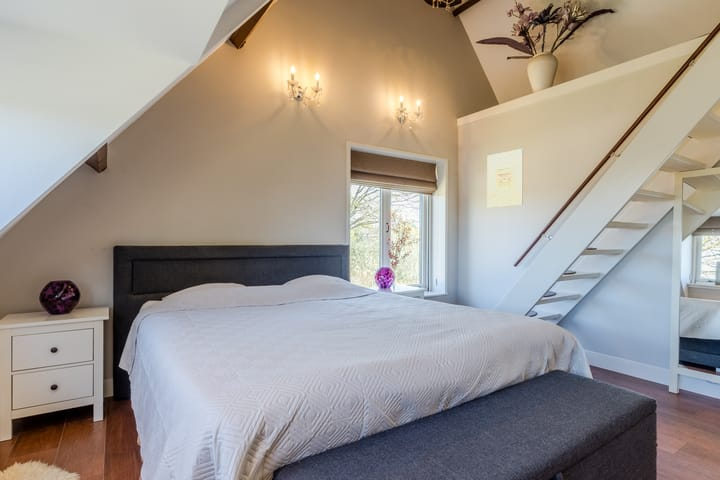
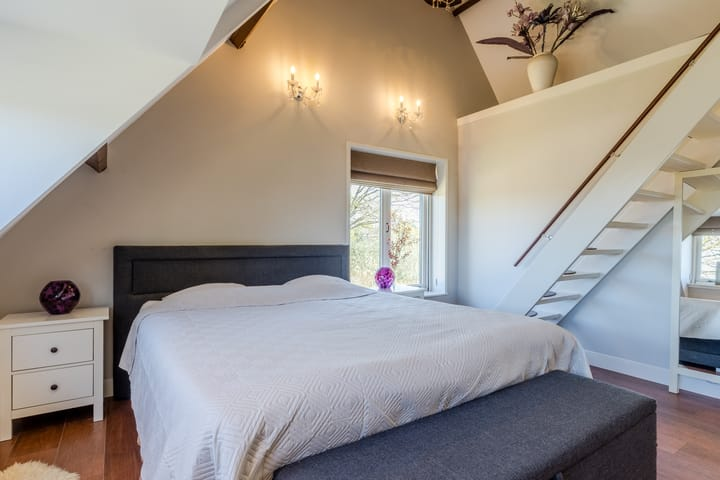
- wall art (504, 179)
